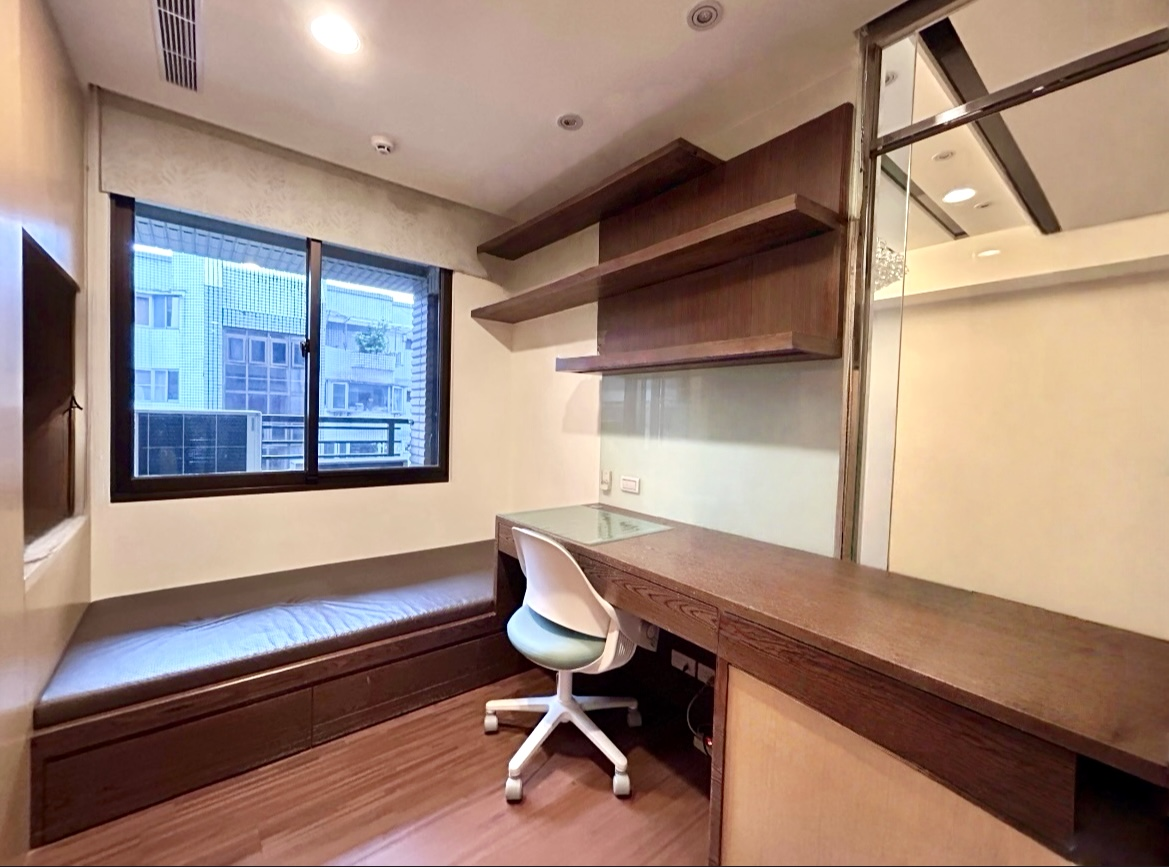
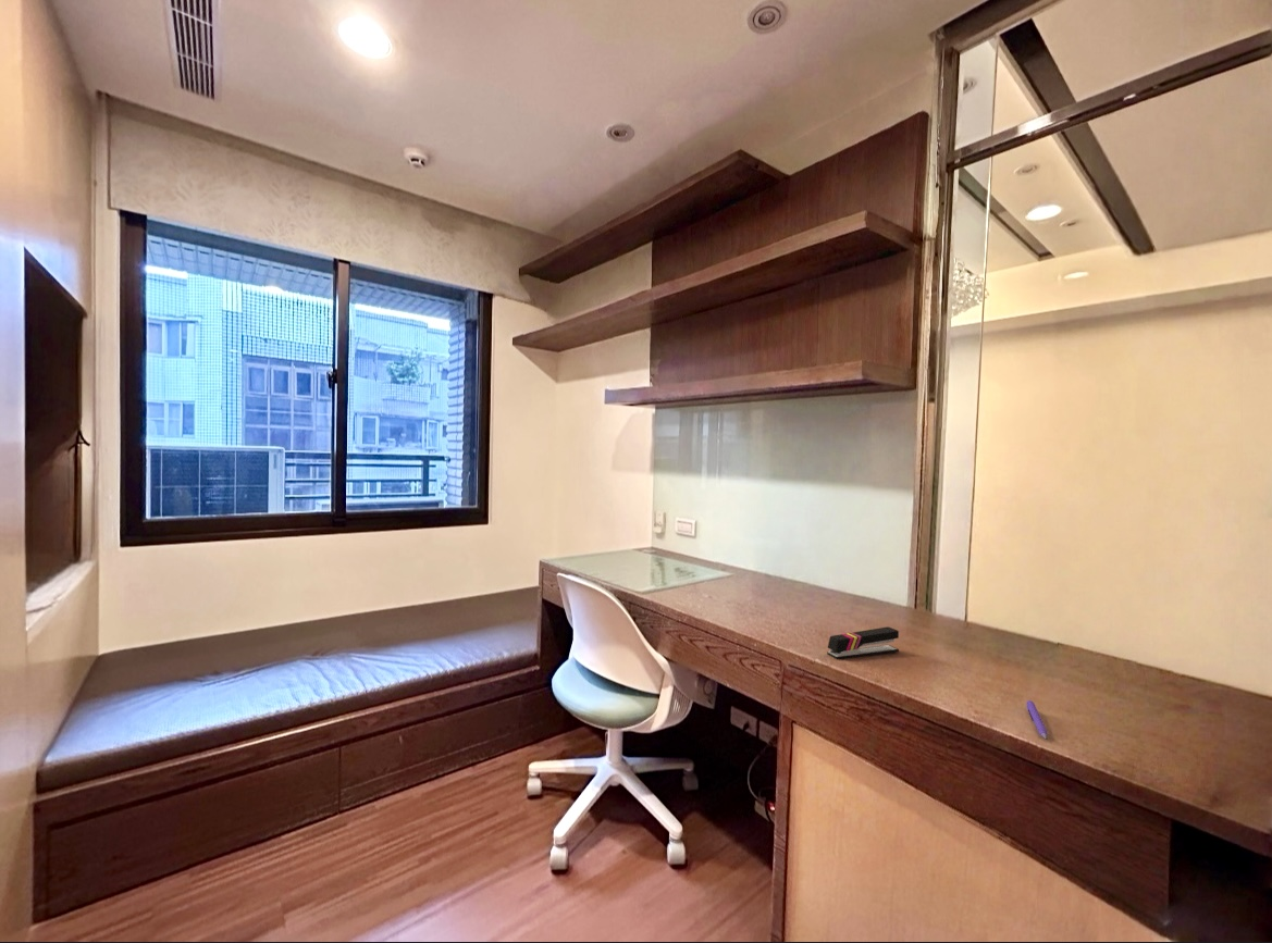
+ pen (1036, 718)
+ stapler (863, 642)
